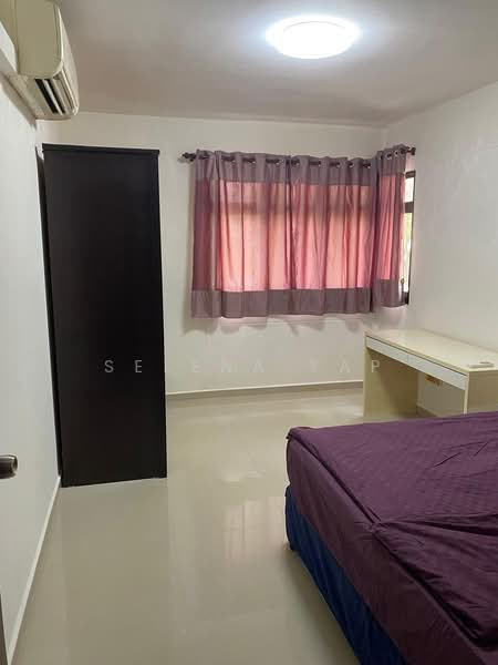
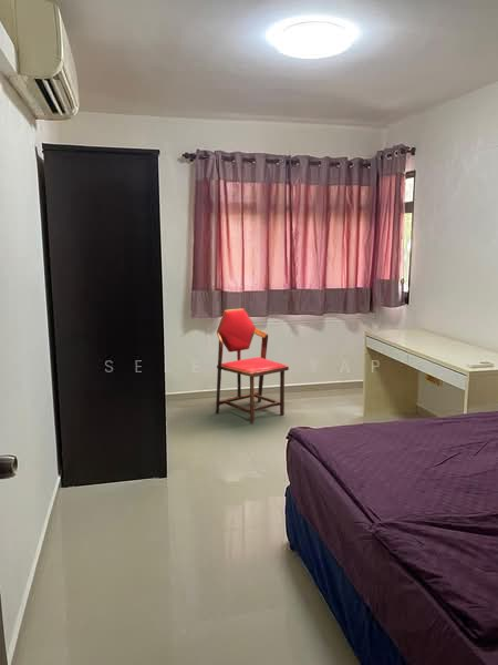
+ chair (251, 362)
